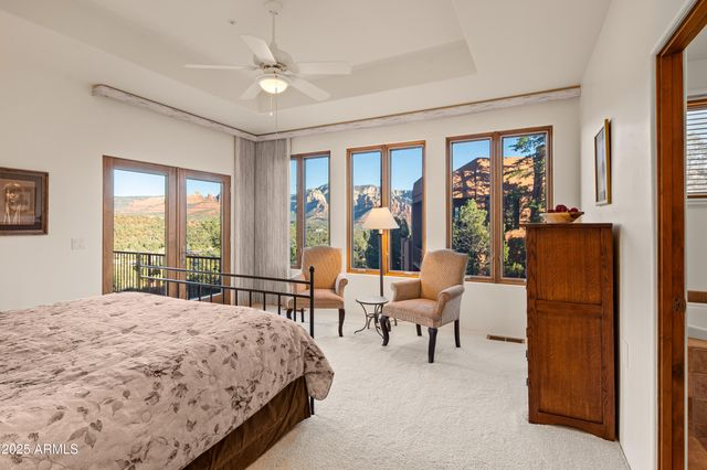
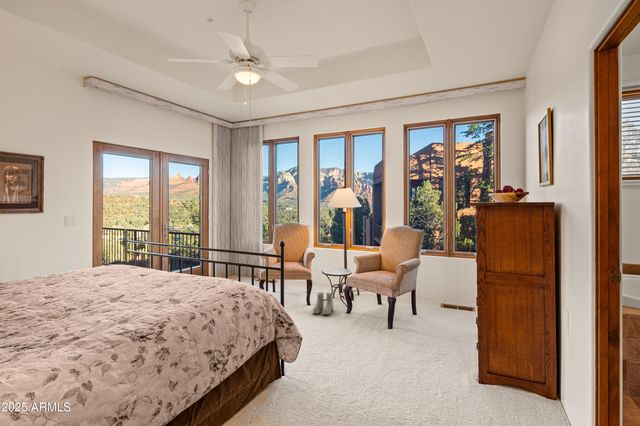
+ boots (323, 303)
